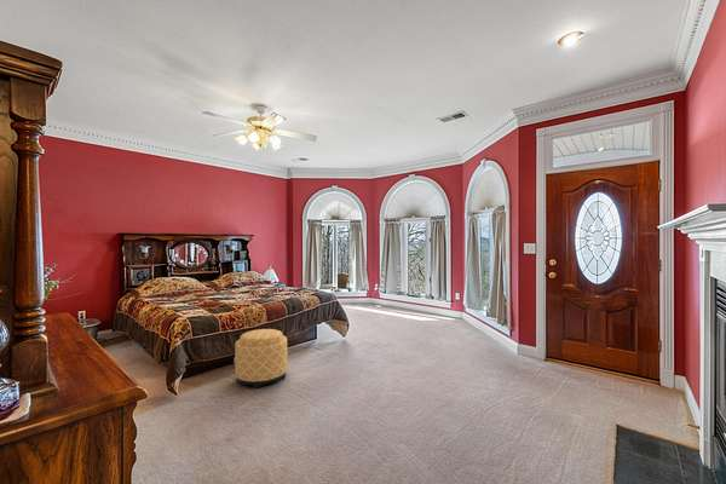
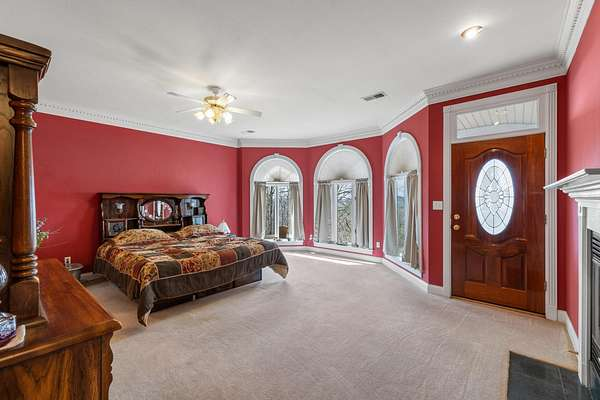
- ottoman (261, 355)
